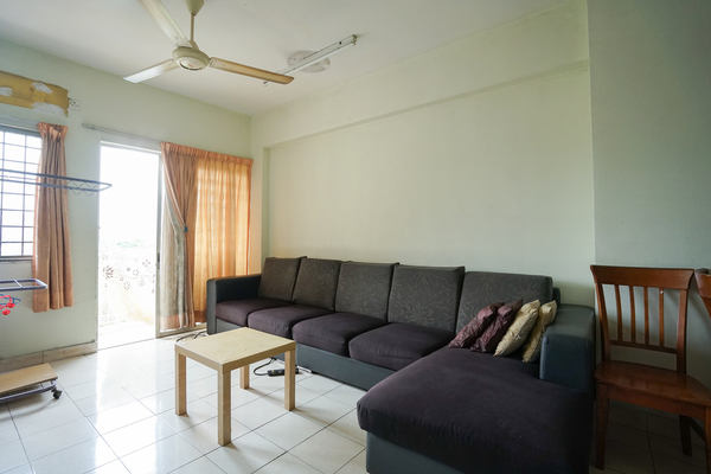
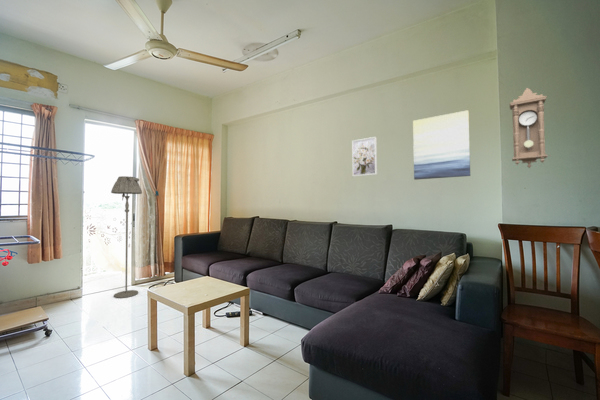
+ floor lamp (126, 235)
+ wall art (440, 146)
+ pendulum clock (528, 129)
+ wall art (364, 157)
